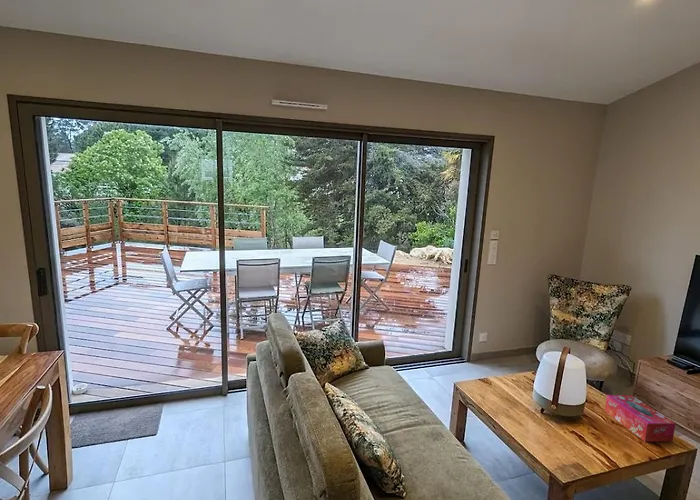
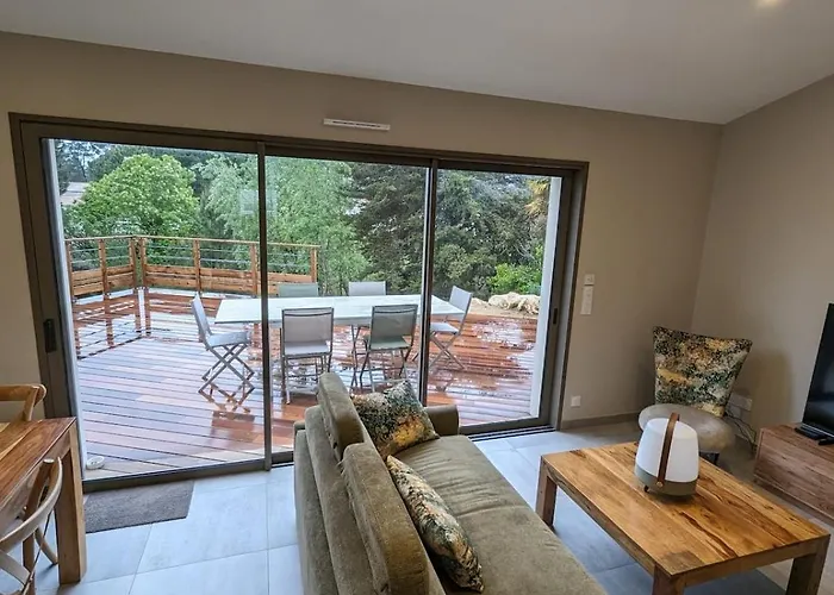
- tissue box (637, 416)
